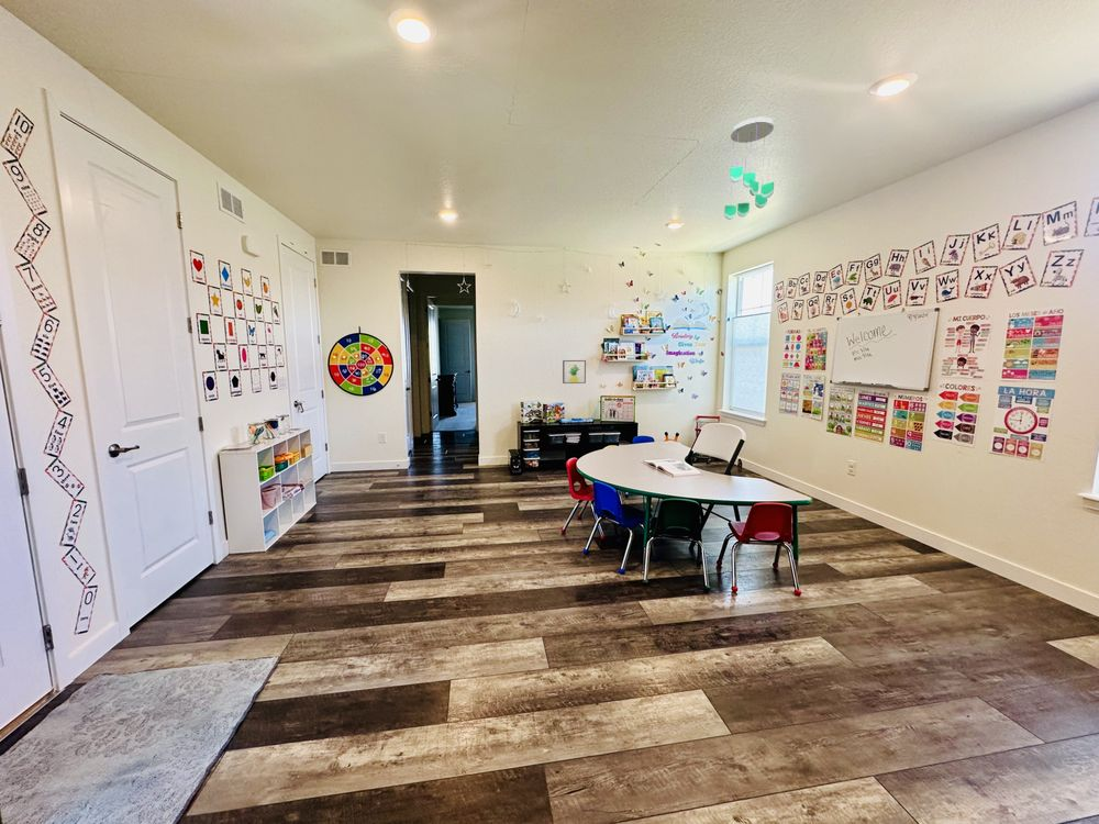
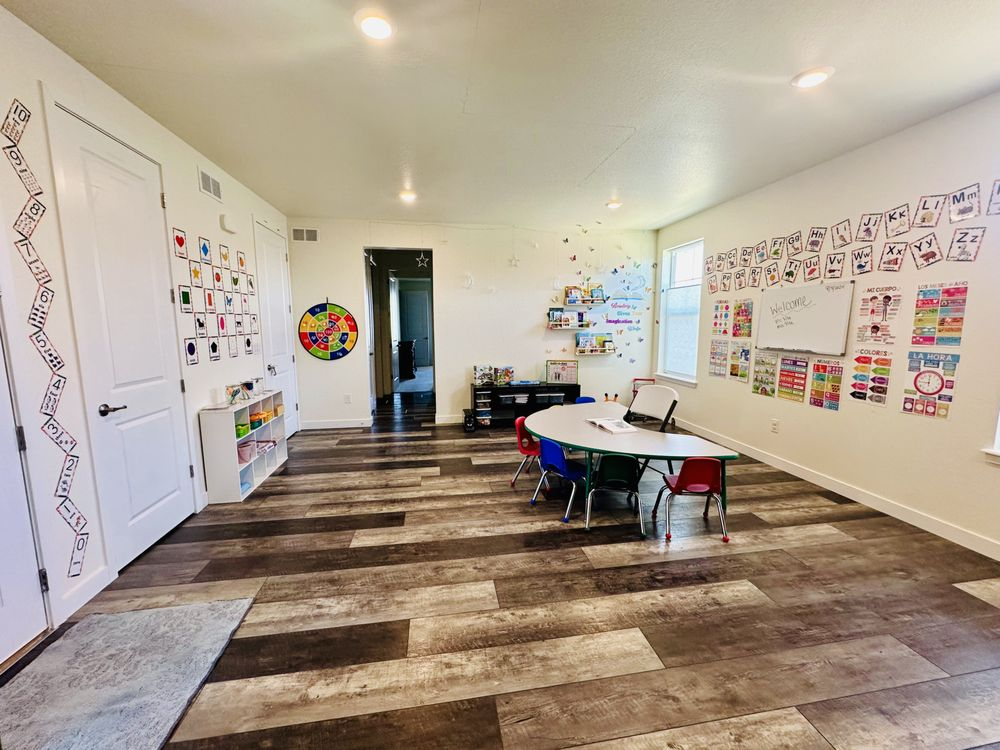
- ceiling mobile (750, 172)
- wall art (574, 371)
